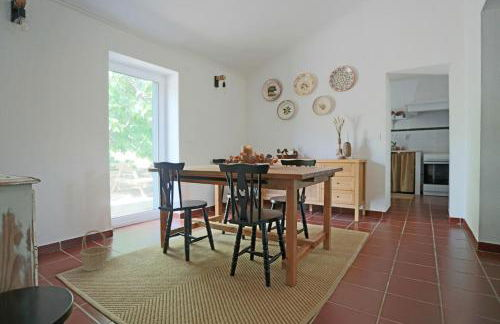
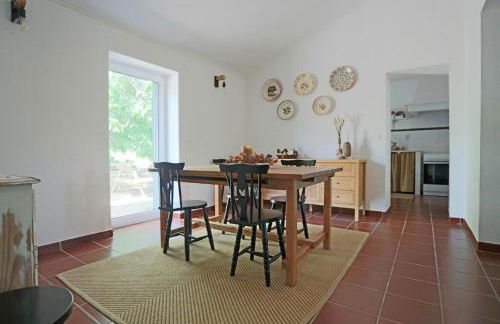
- basket (94, 248)
